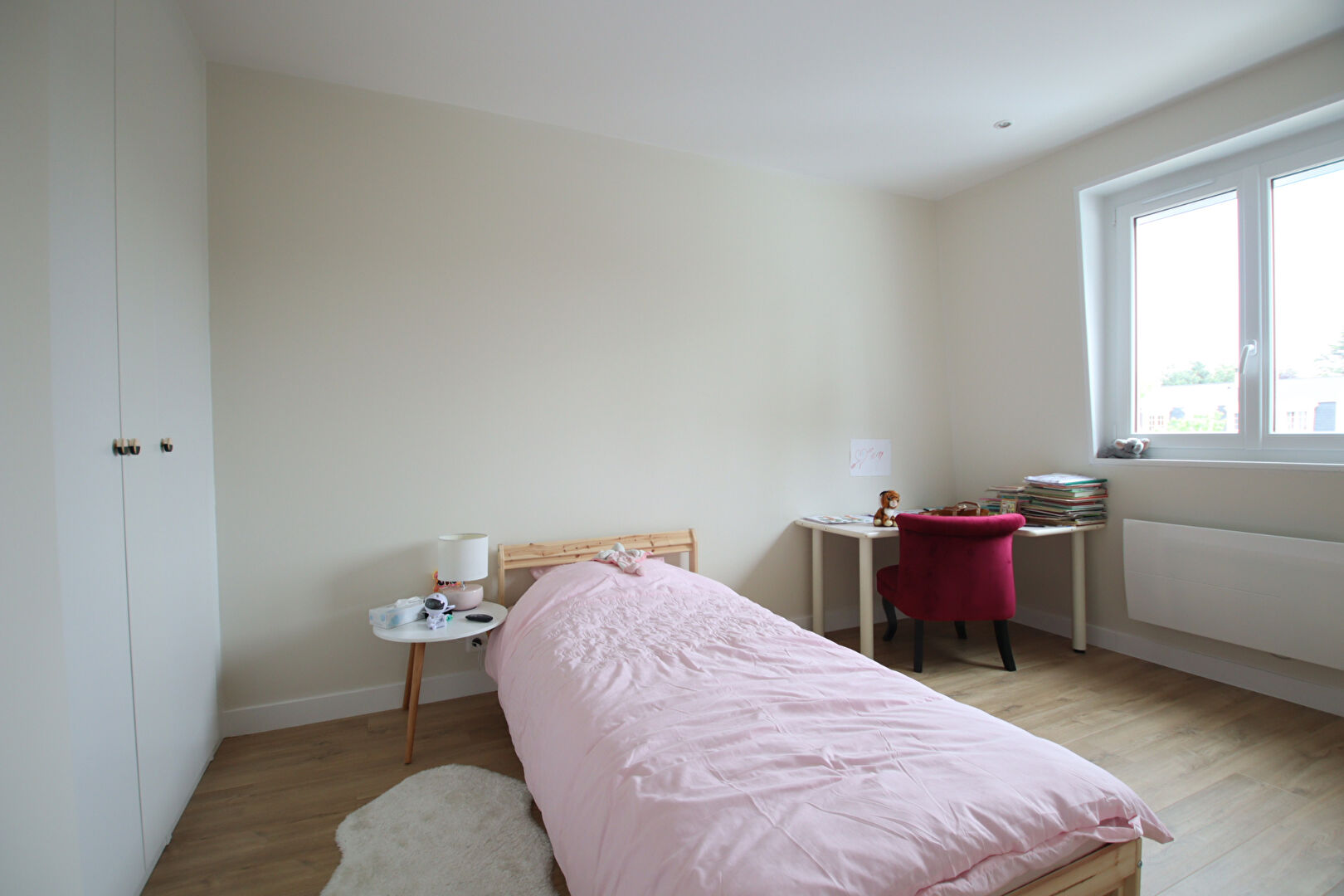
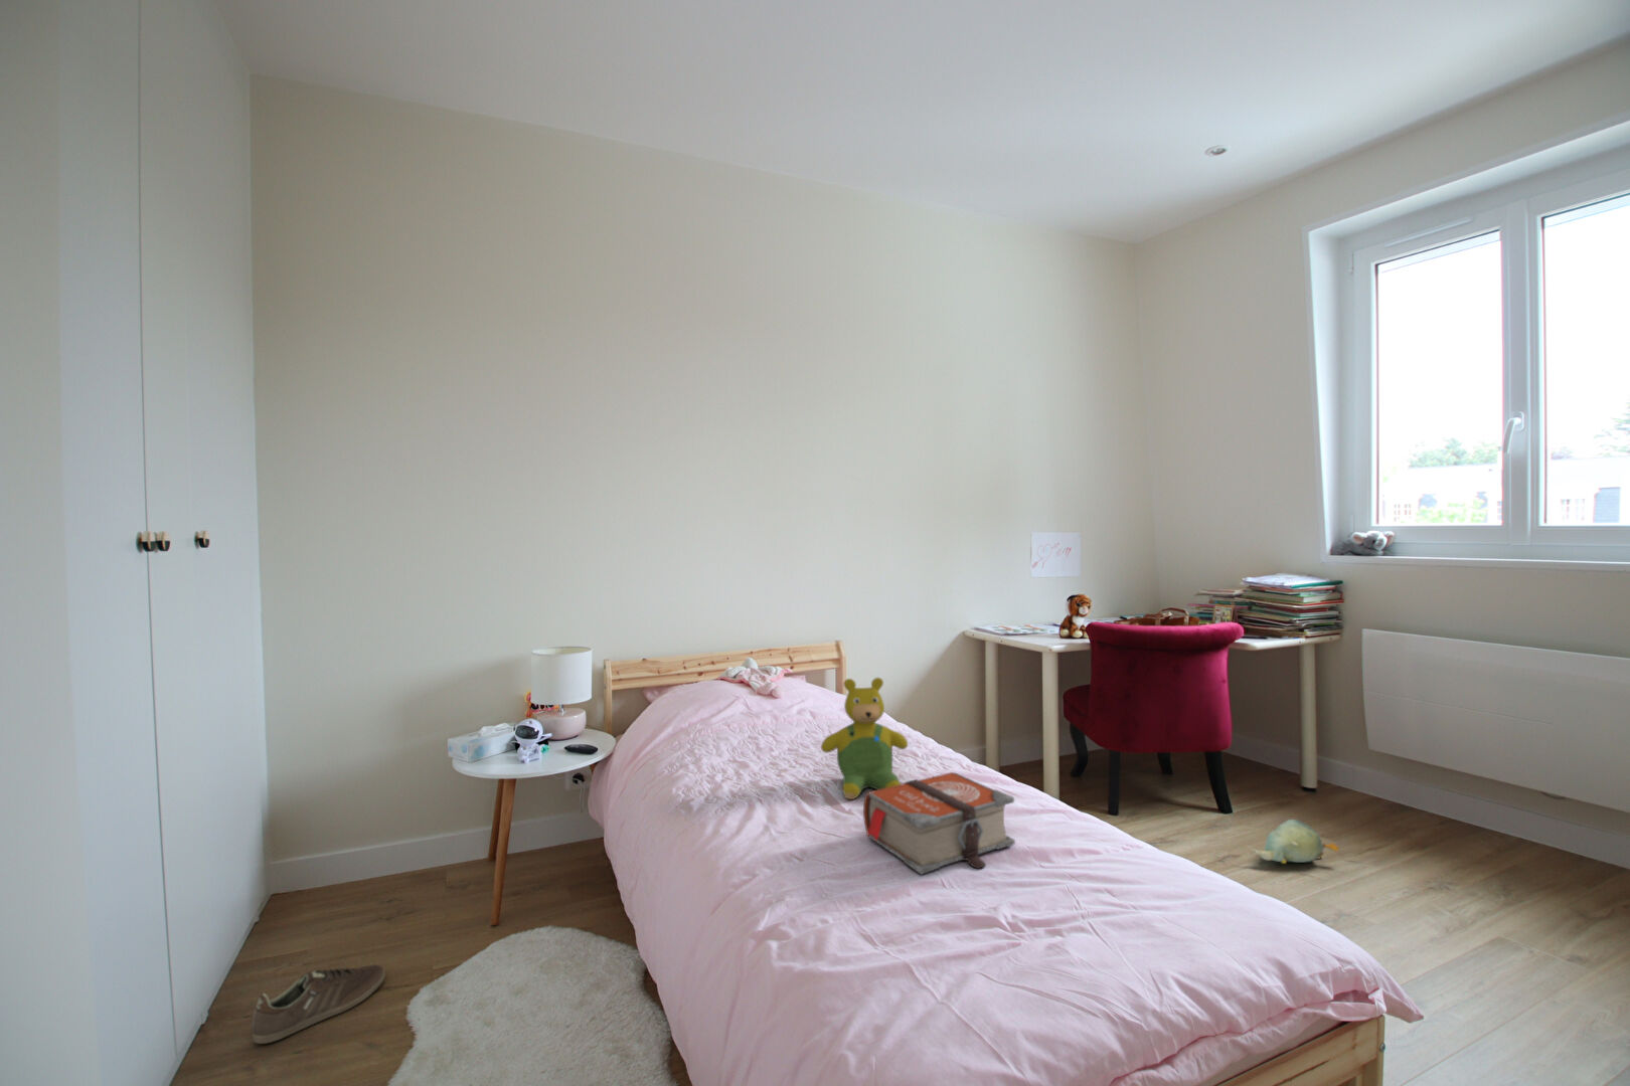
+ bible (939, 819)
+ plush toy (1290, 844)
+ teddy bear (866, 735)
+ sneaker (323, 989)
